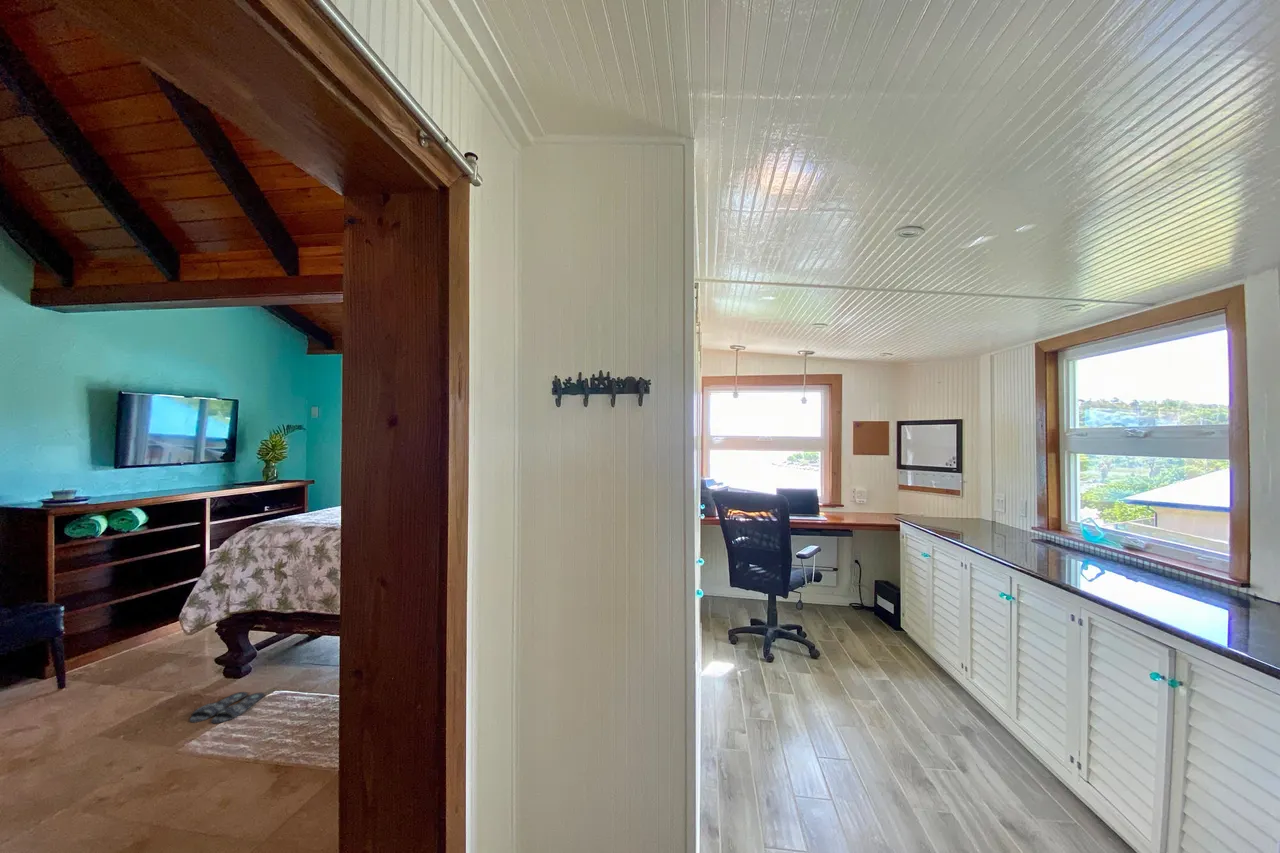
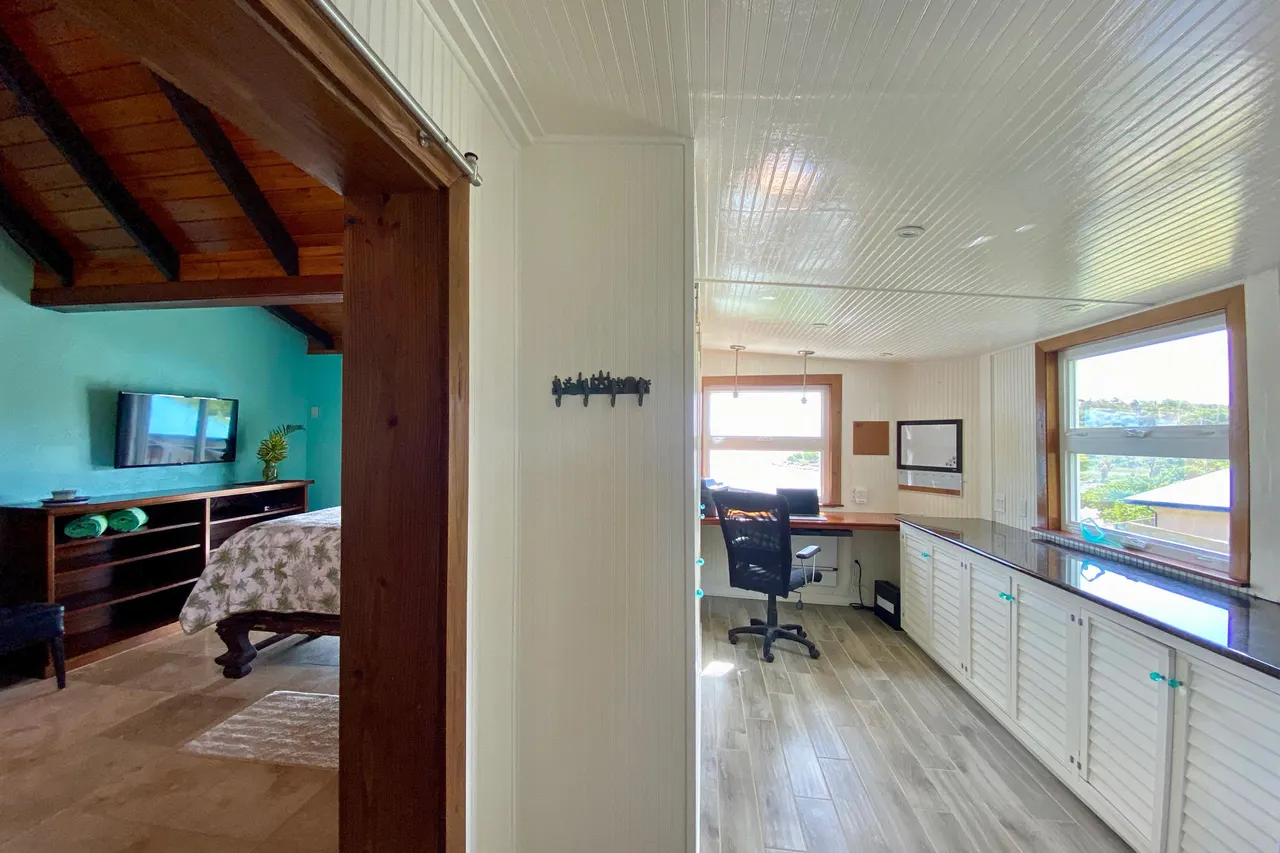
- slippers (229, 704)
